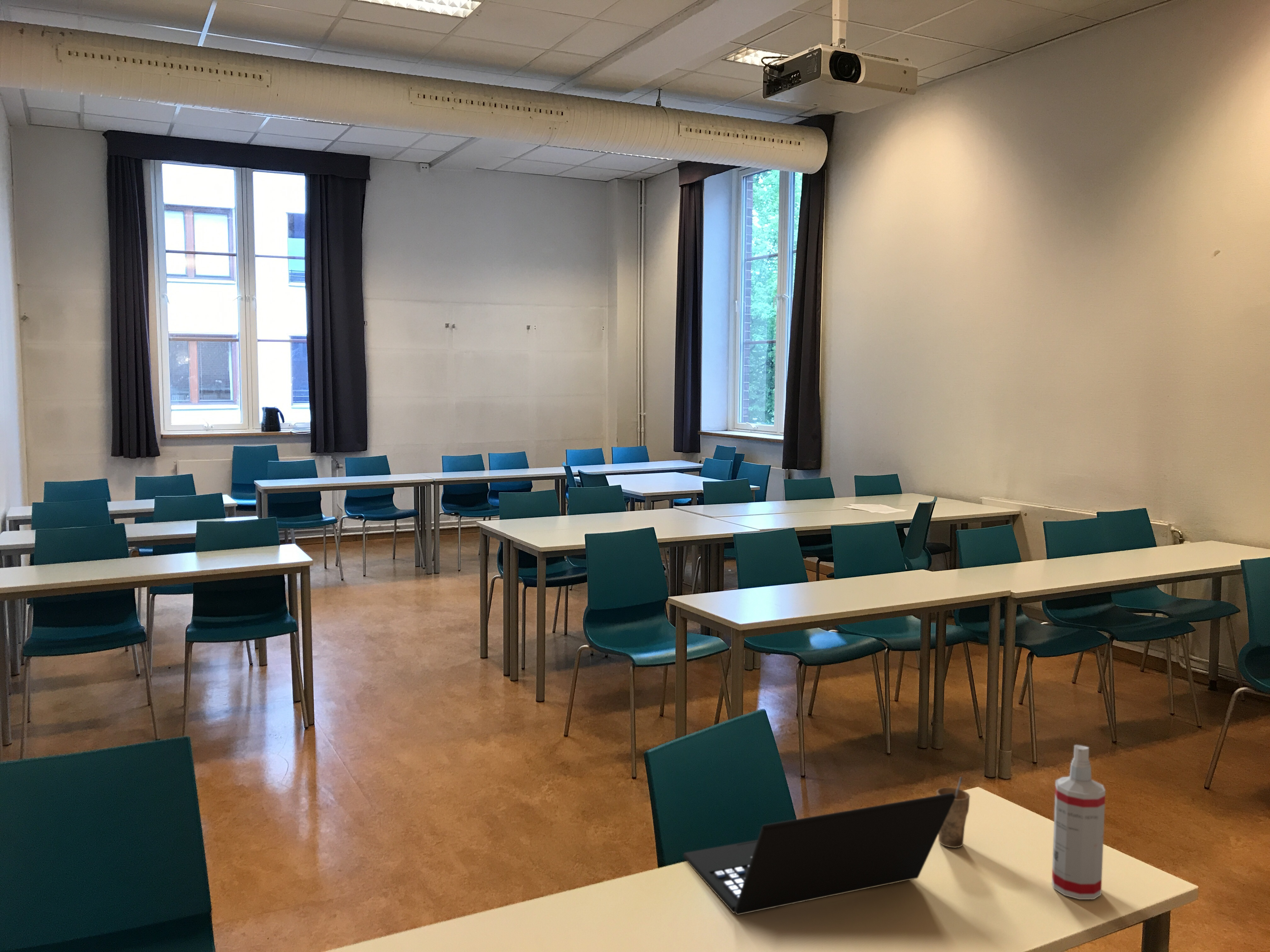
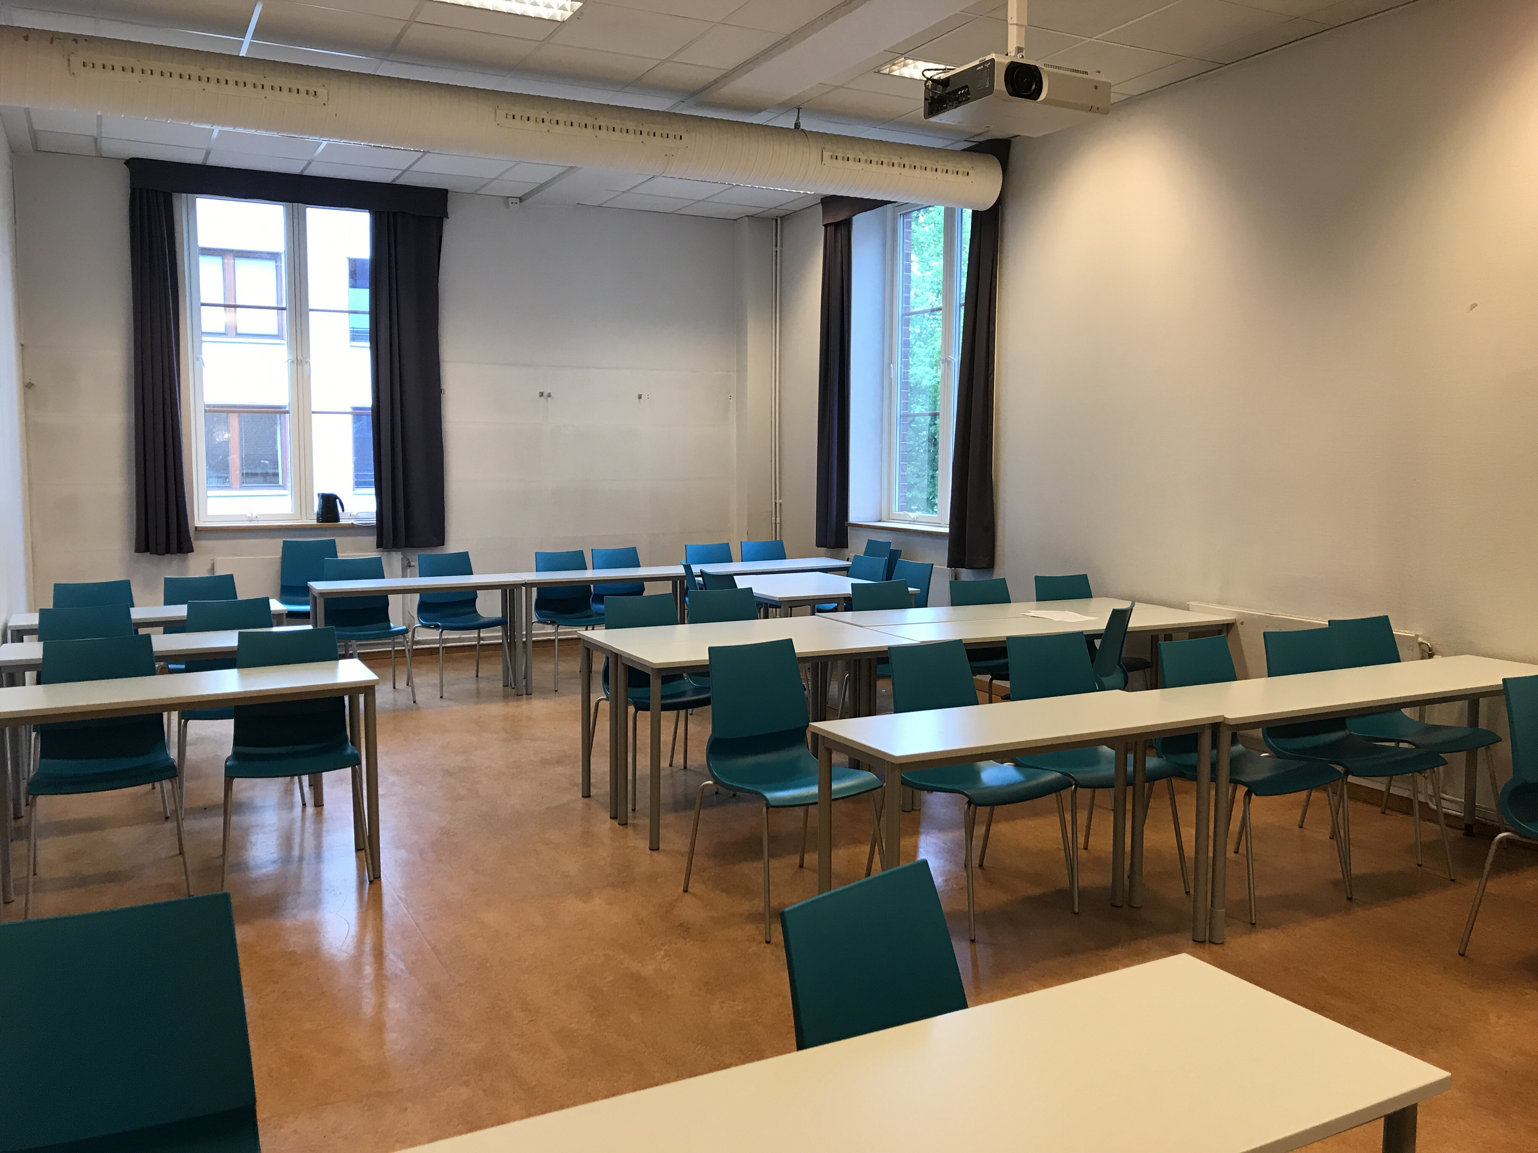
- cup (952, 812)
- laptop (812, 828)
- spray bottle (1079, 818)
